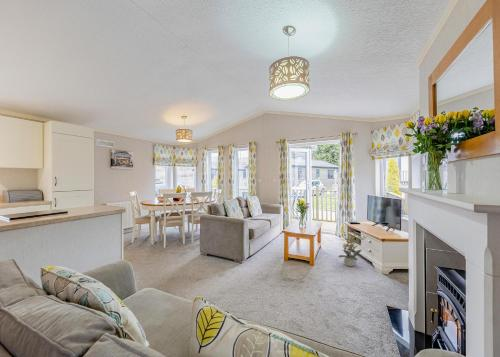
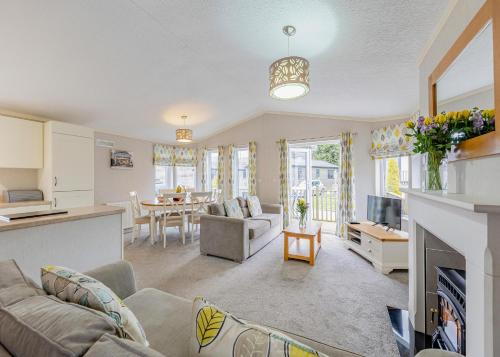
- potted plant (350, 248)
